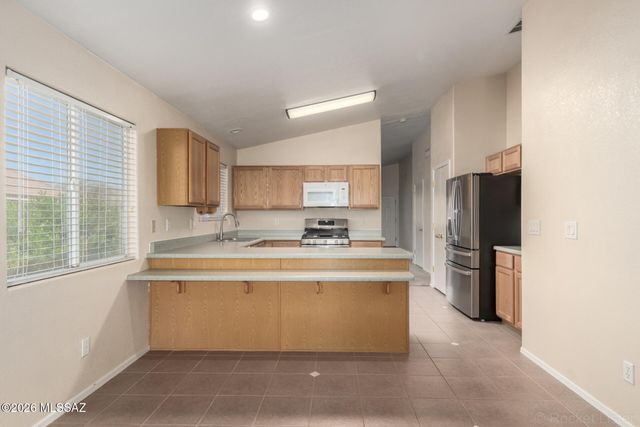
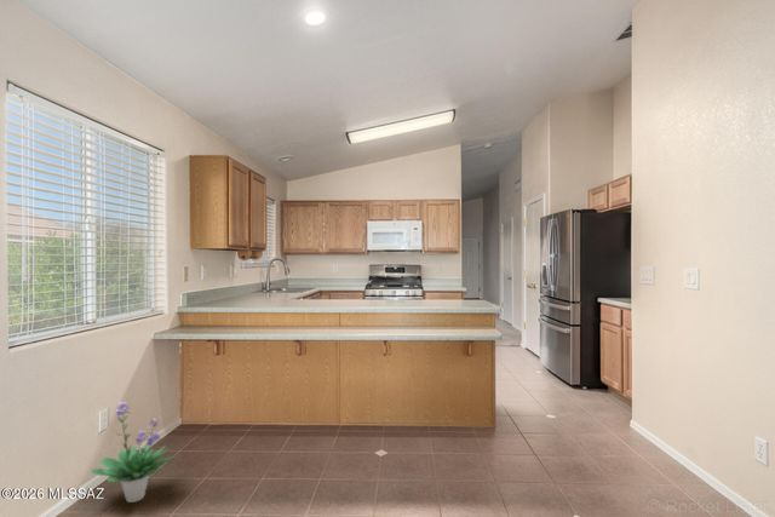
+ potted plant (133, 450)
